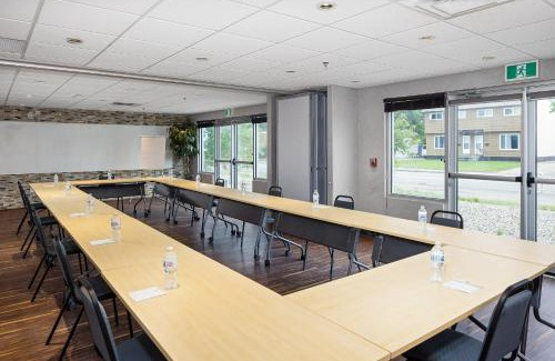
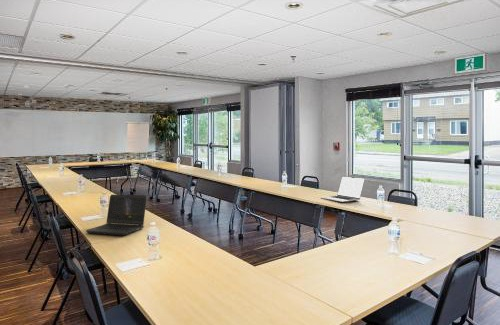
+ laptop computer (116, 213)
+ laptop (342, 188)
